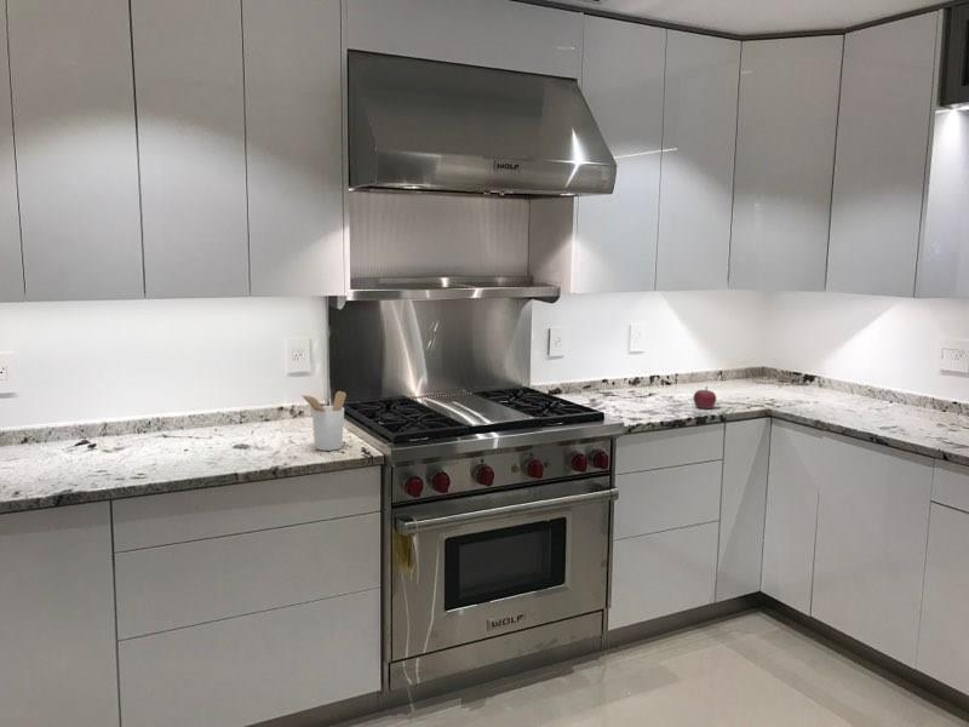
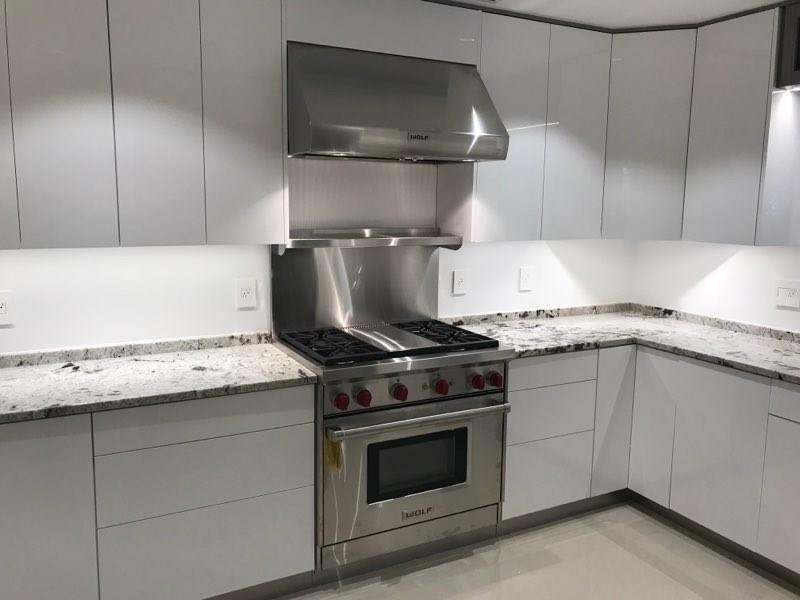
- utensil holder (322, 419)
- fruit (704, 396)
